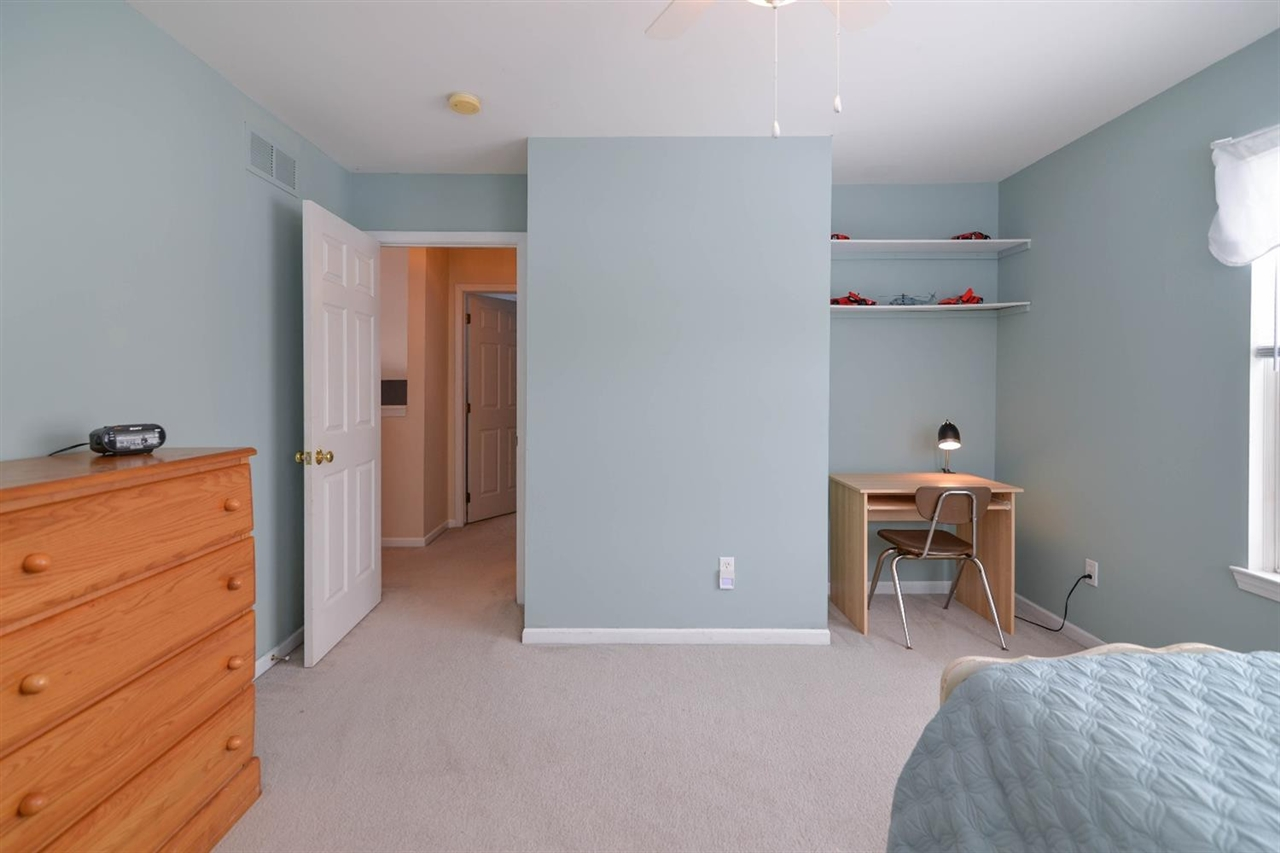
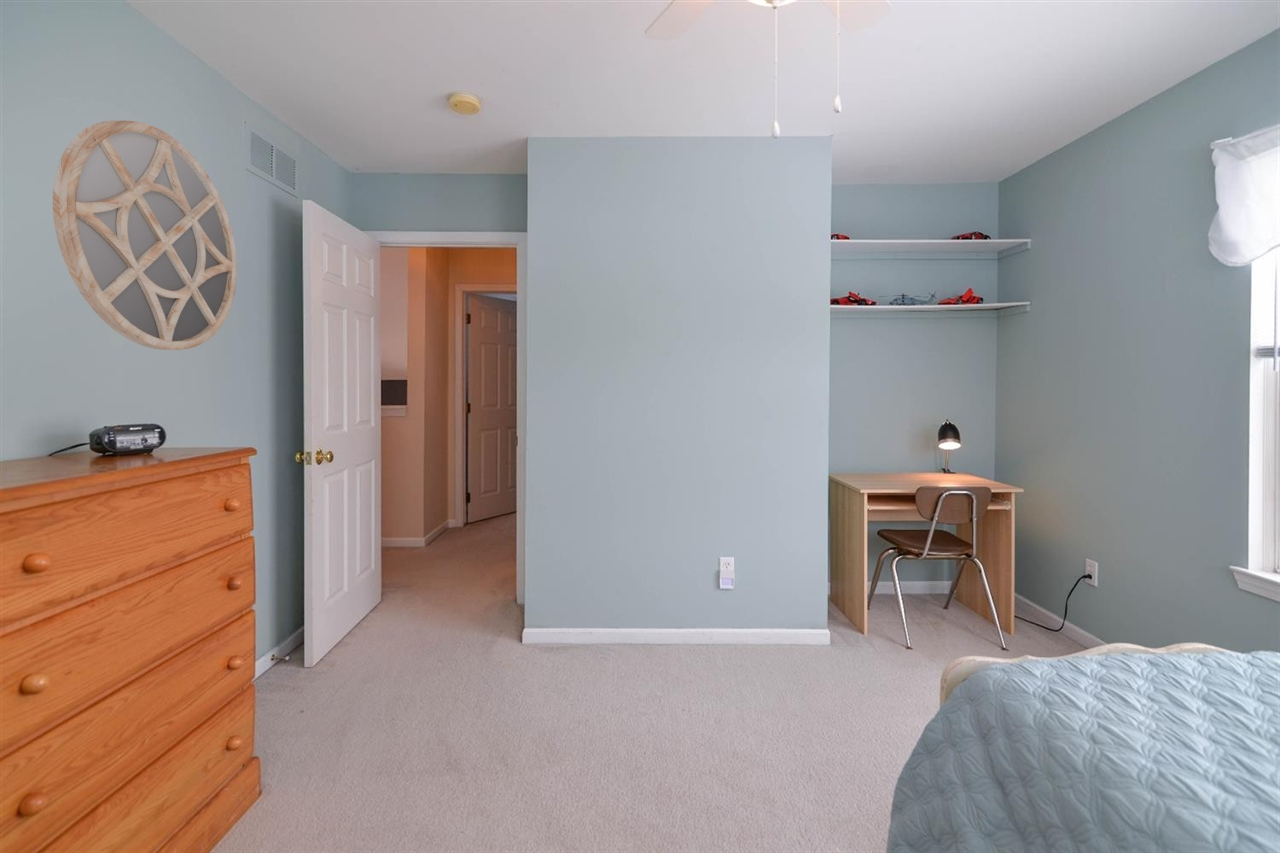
+ home mirror (161, 241)
